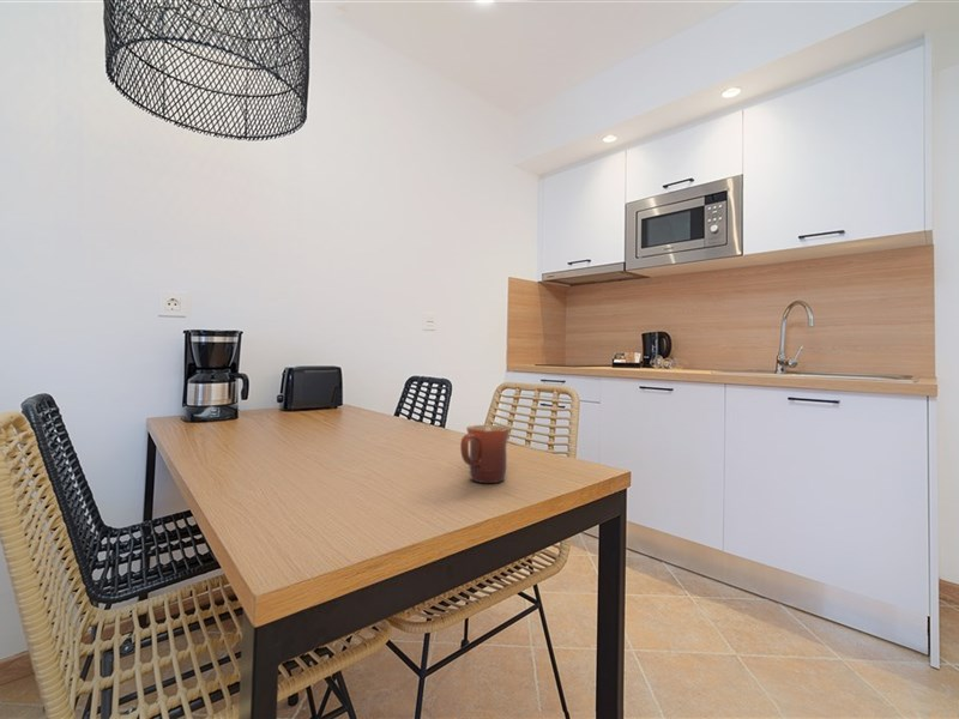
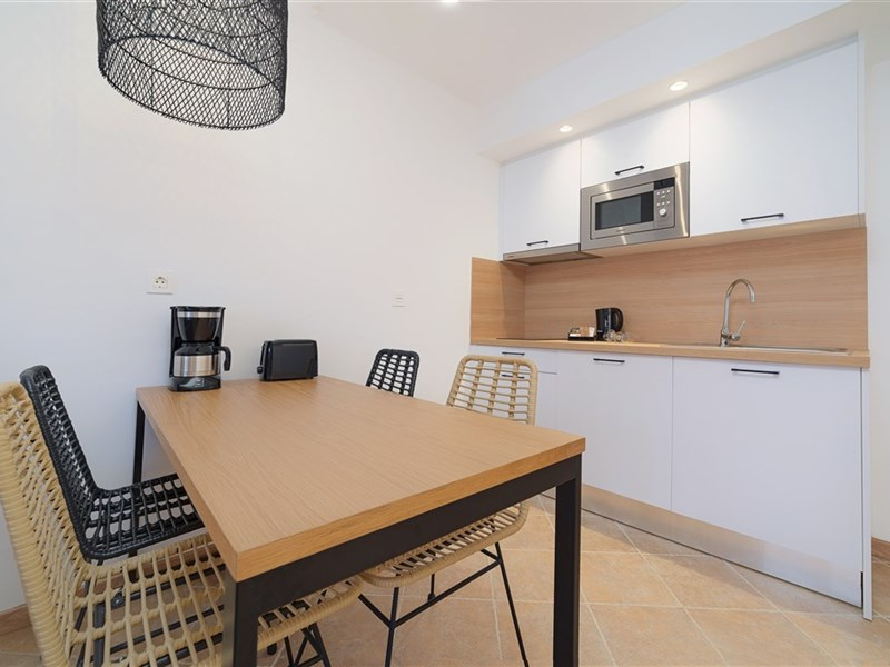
- mug (482, 454)
